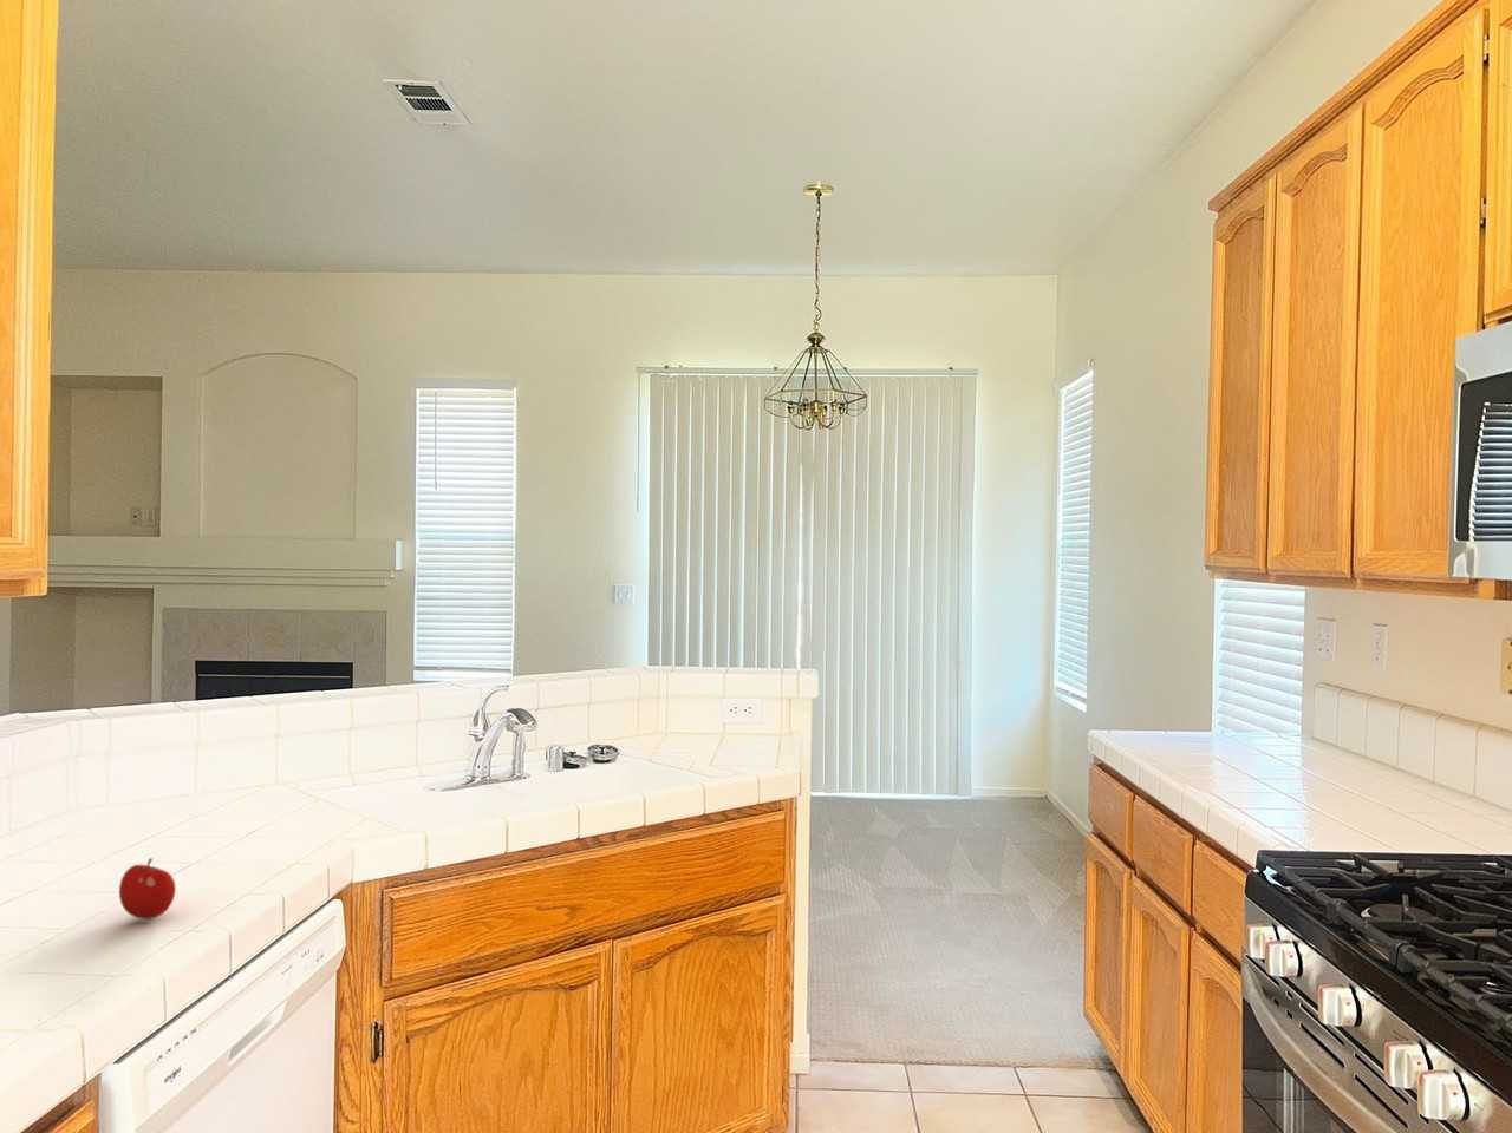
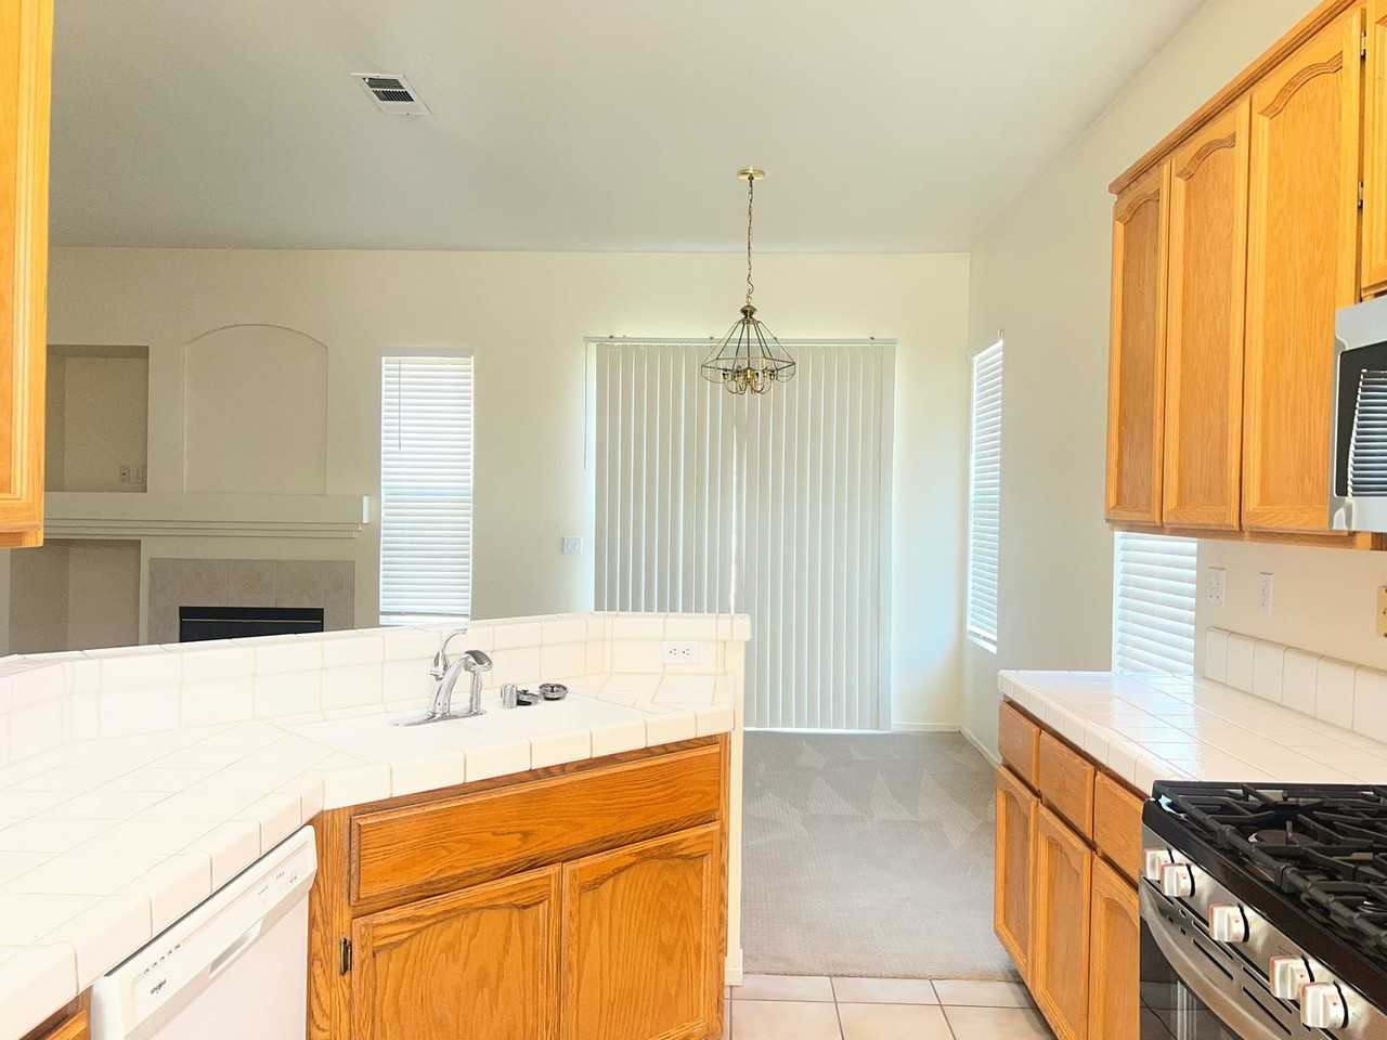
- apple (146, 888)
